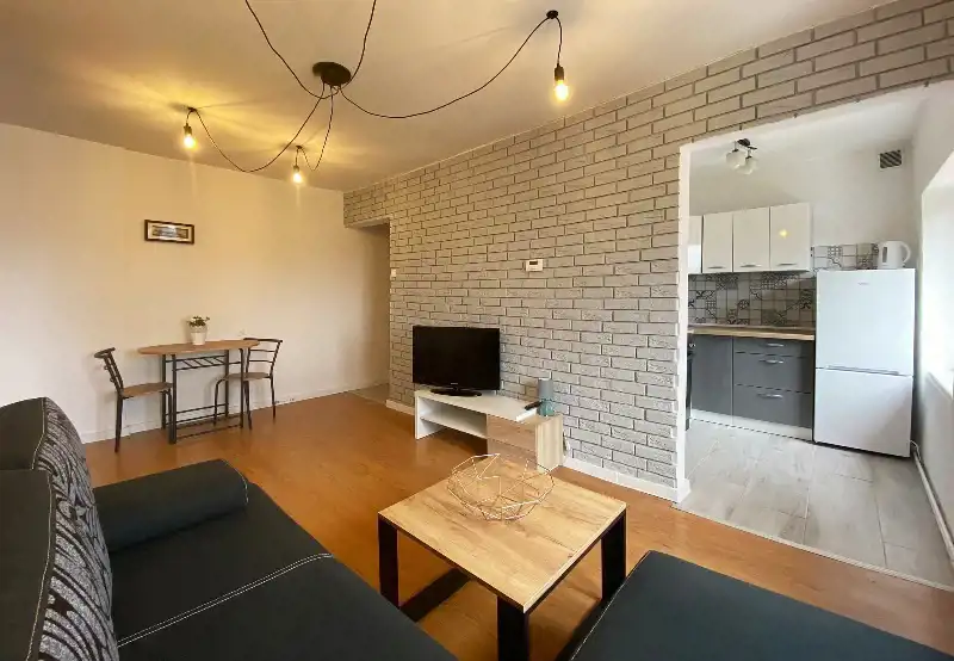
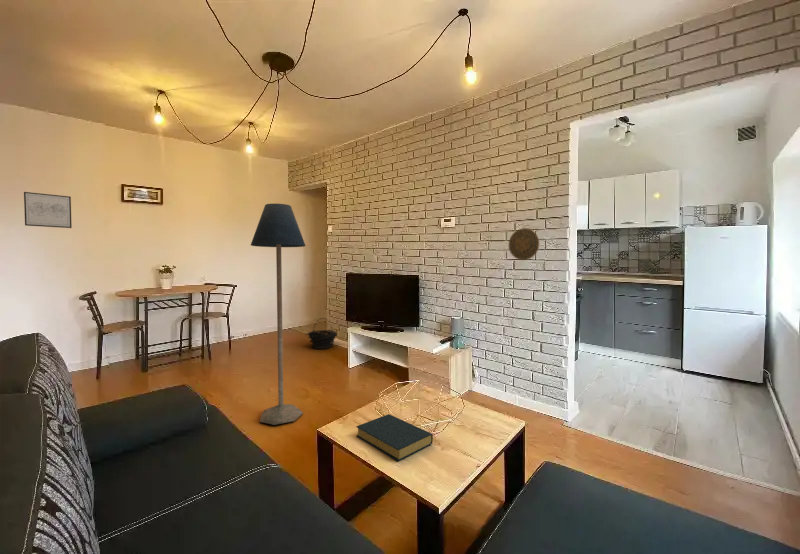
+ hardback book (393, 434)
+ decorative plate (522, 244)
+ basket (322, 332)
+ floor lamp (279, 311)
+ wall art (48, 210)
